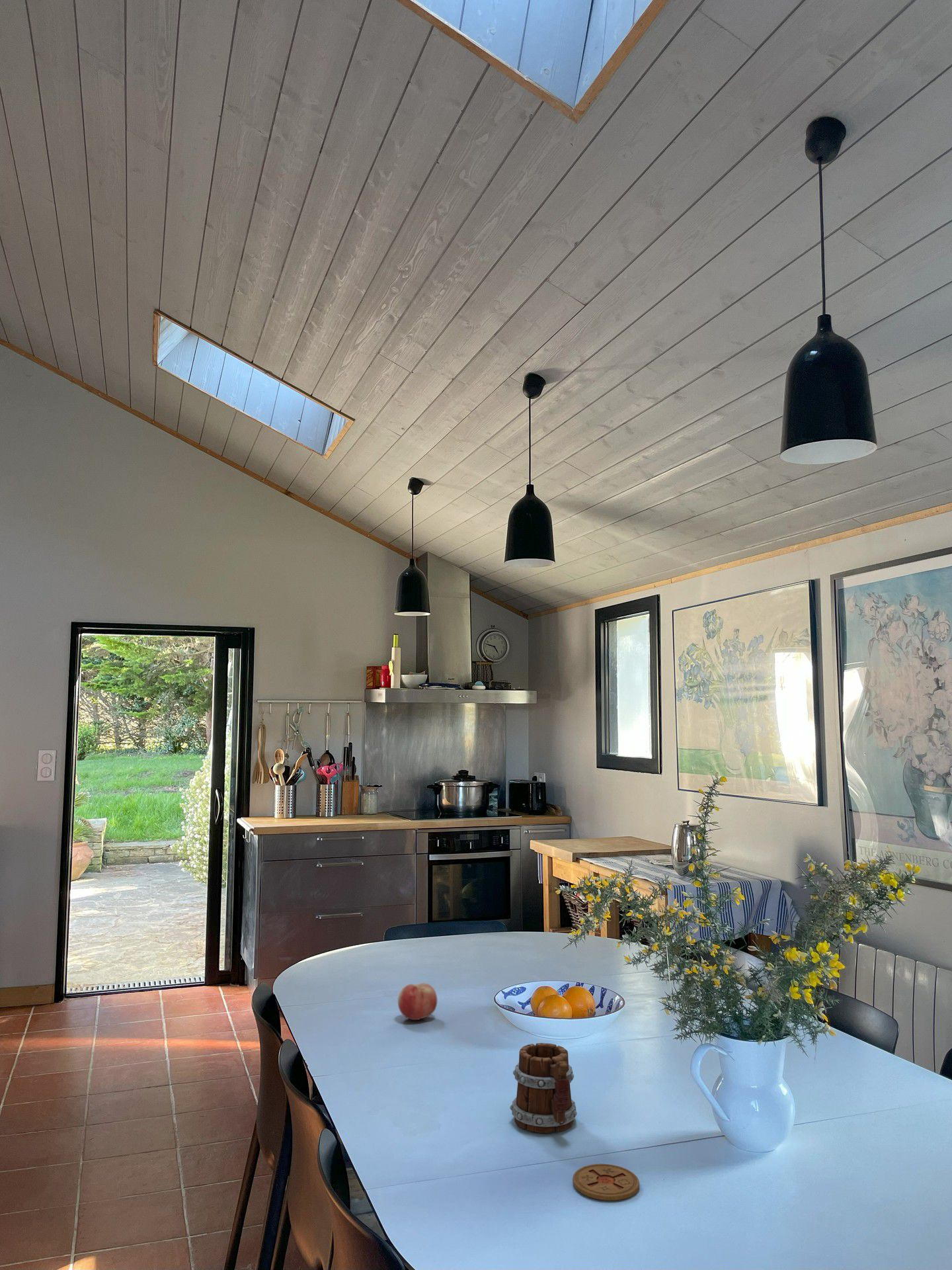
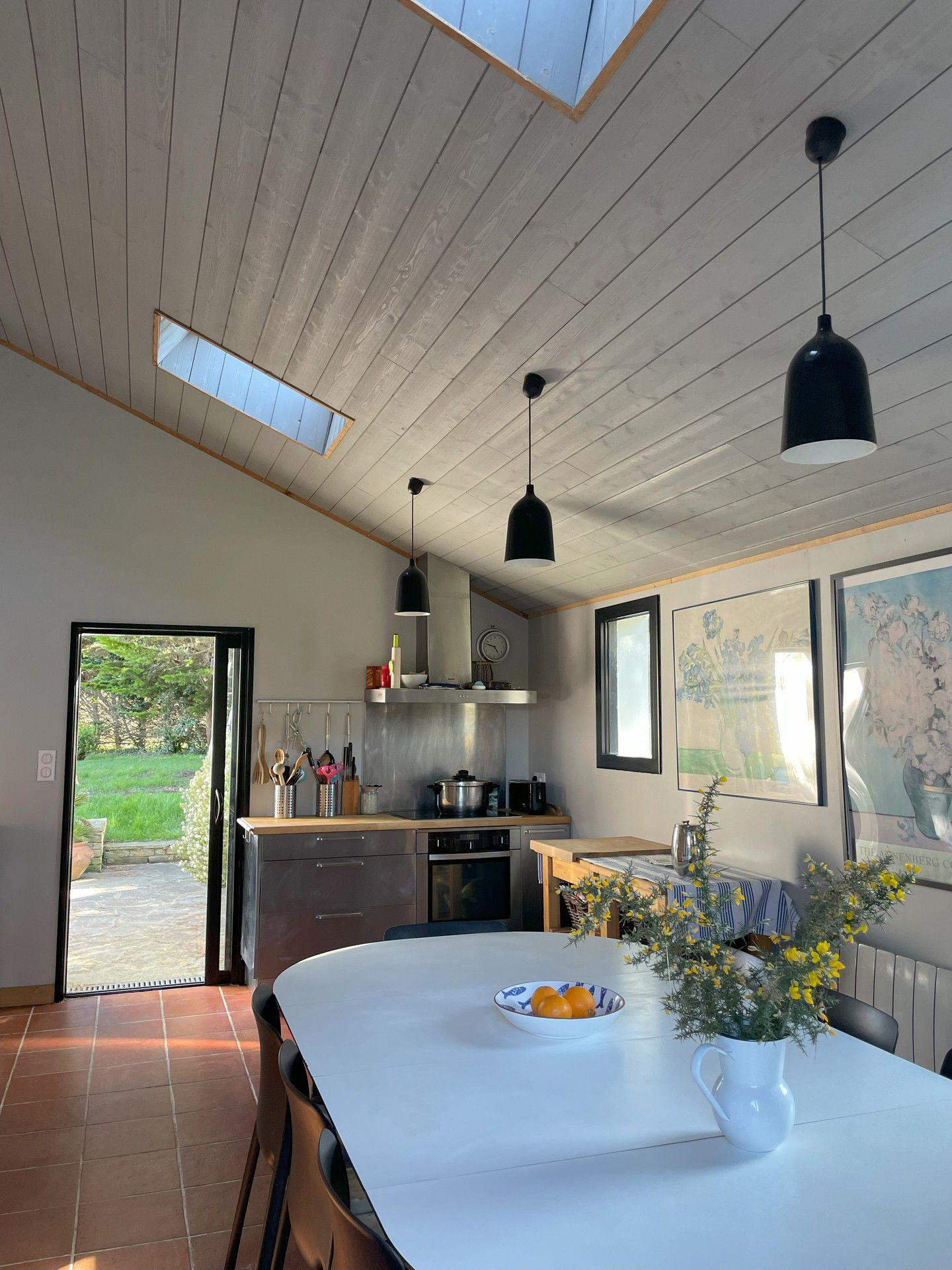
- mug (548, 1085)
- fruit (417, 1001)
- coaster (606, 1181)
